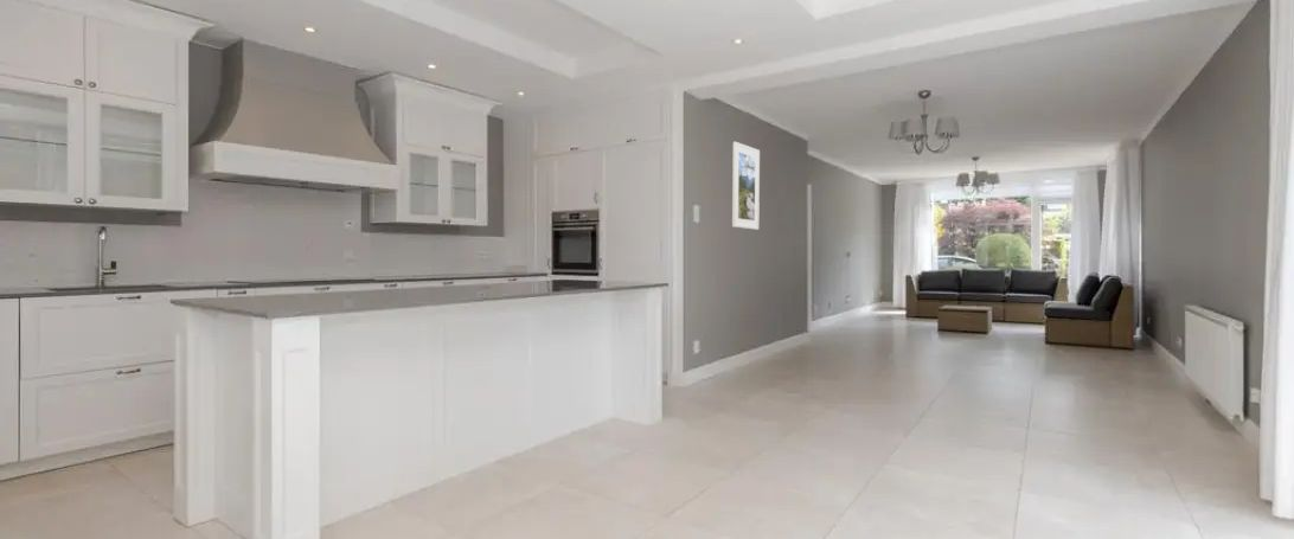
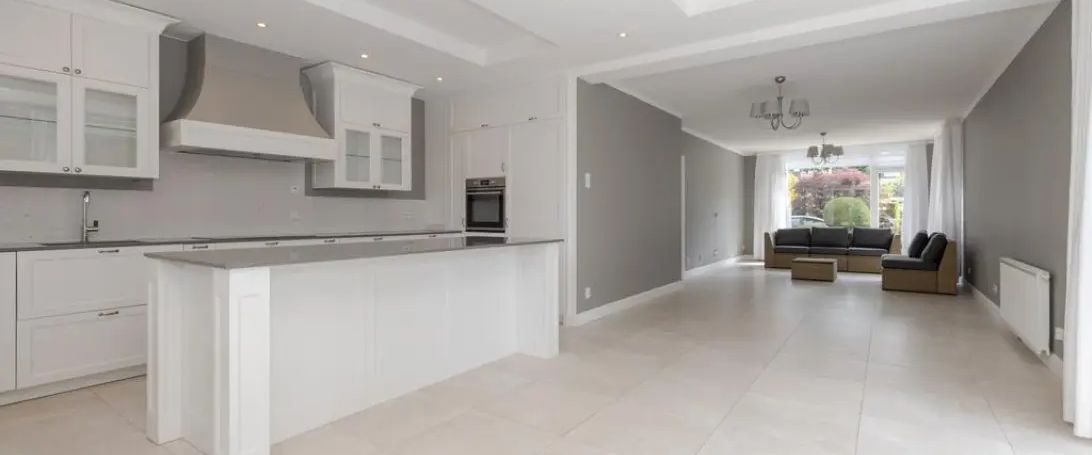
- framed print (745, 187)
